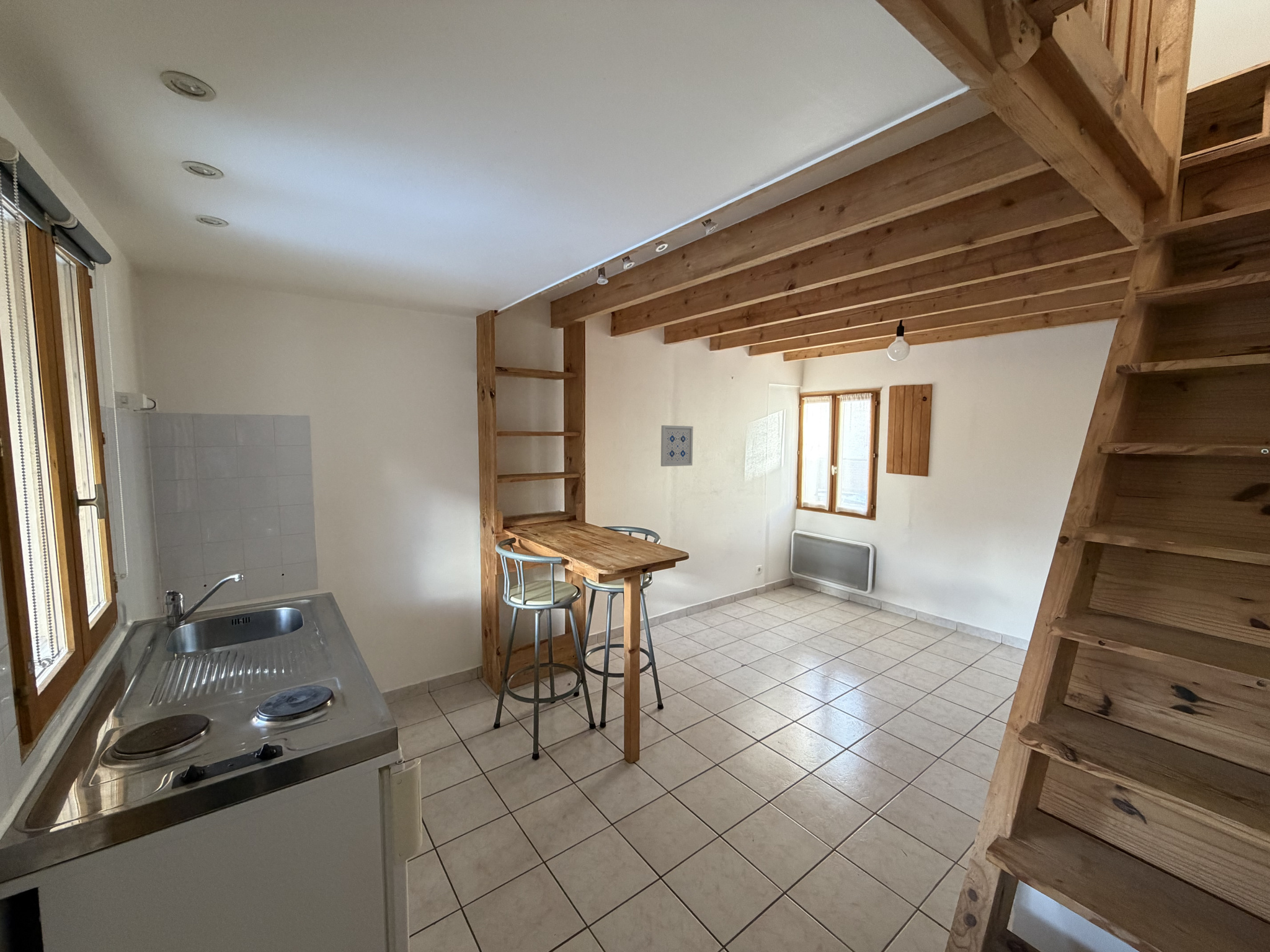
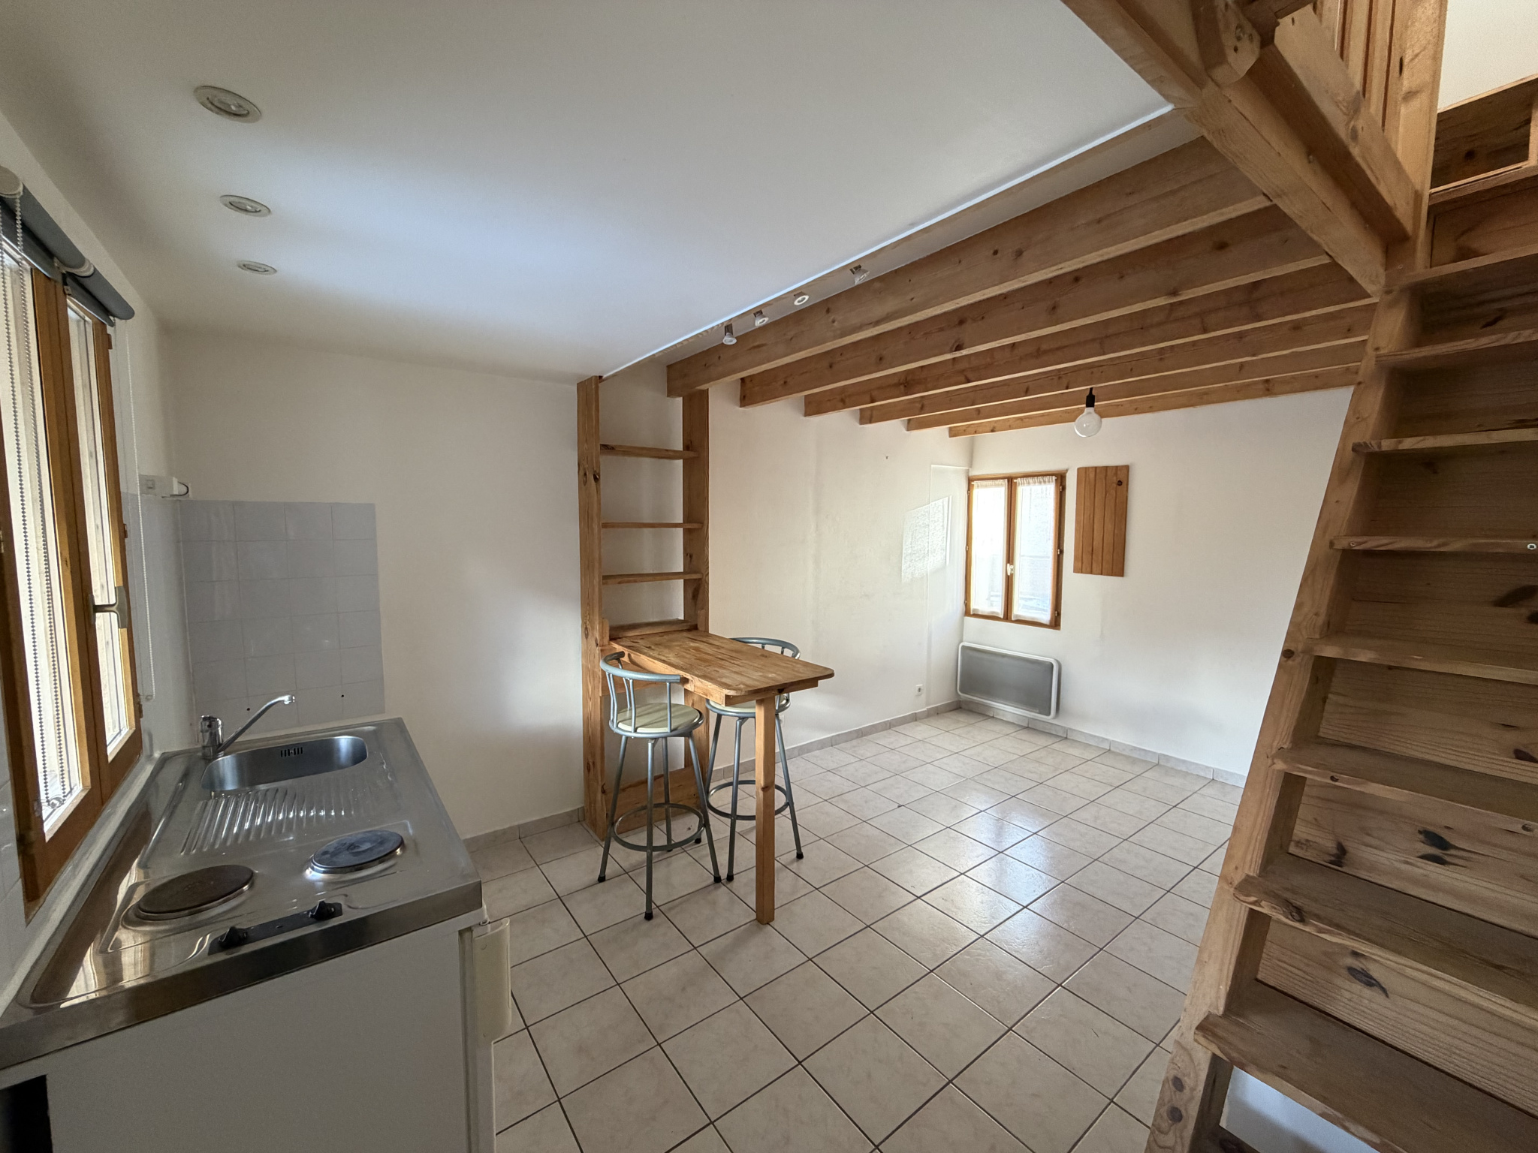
- wall art (677, 446)
